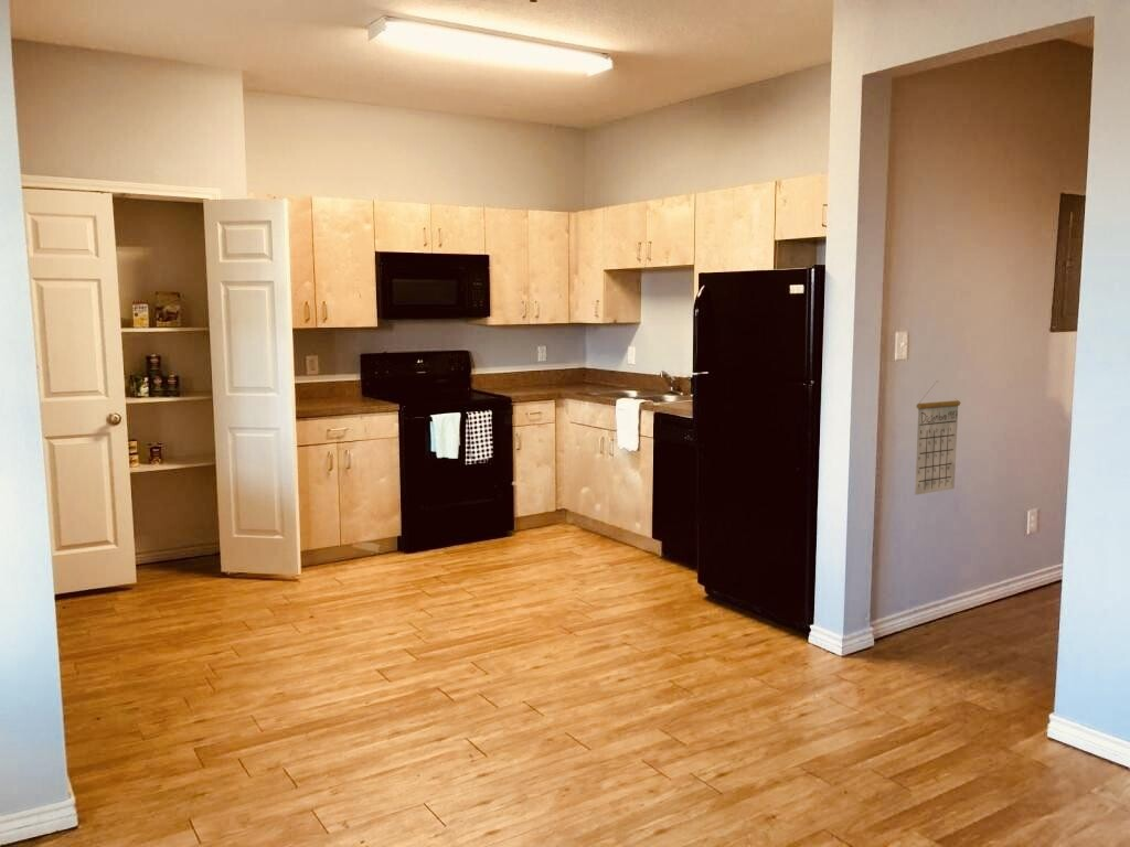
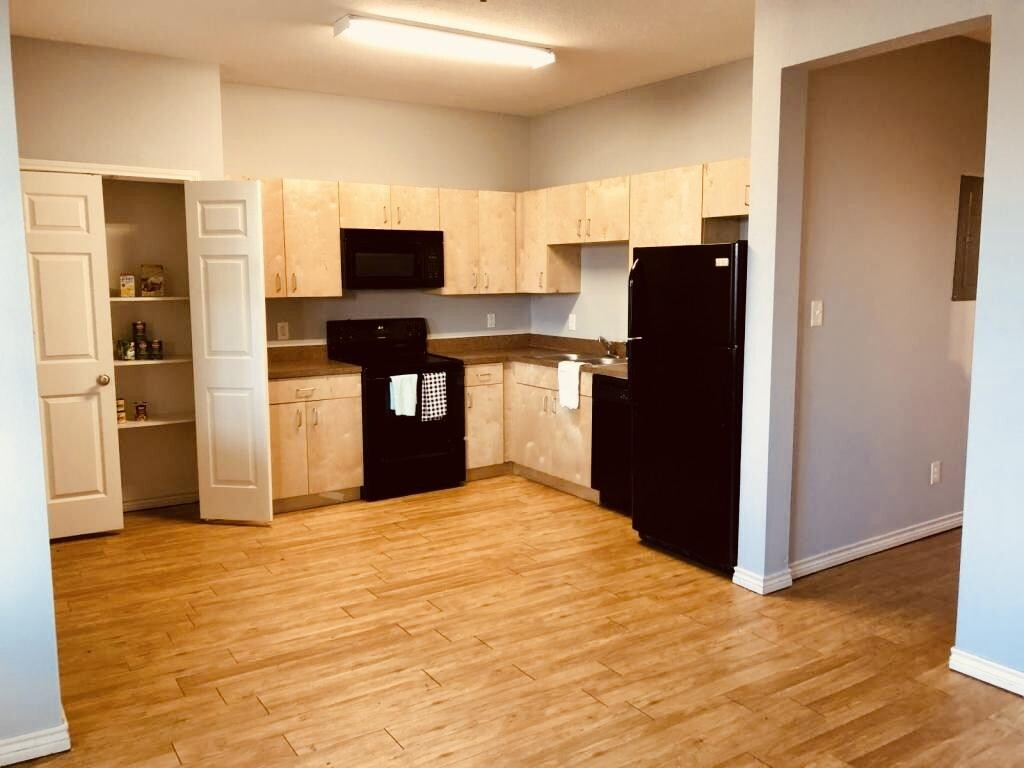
- calendar (937, 436)
